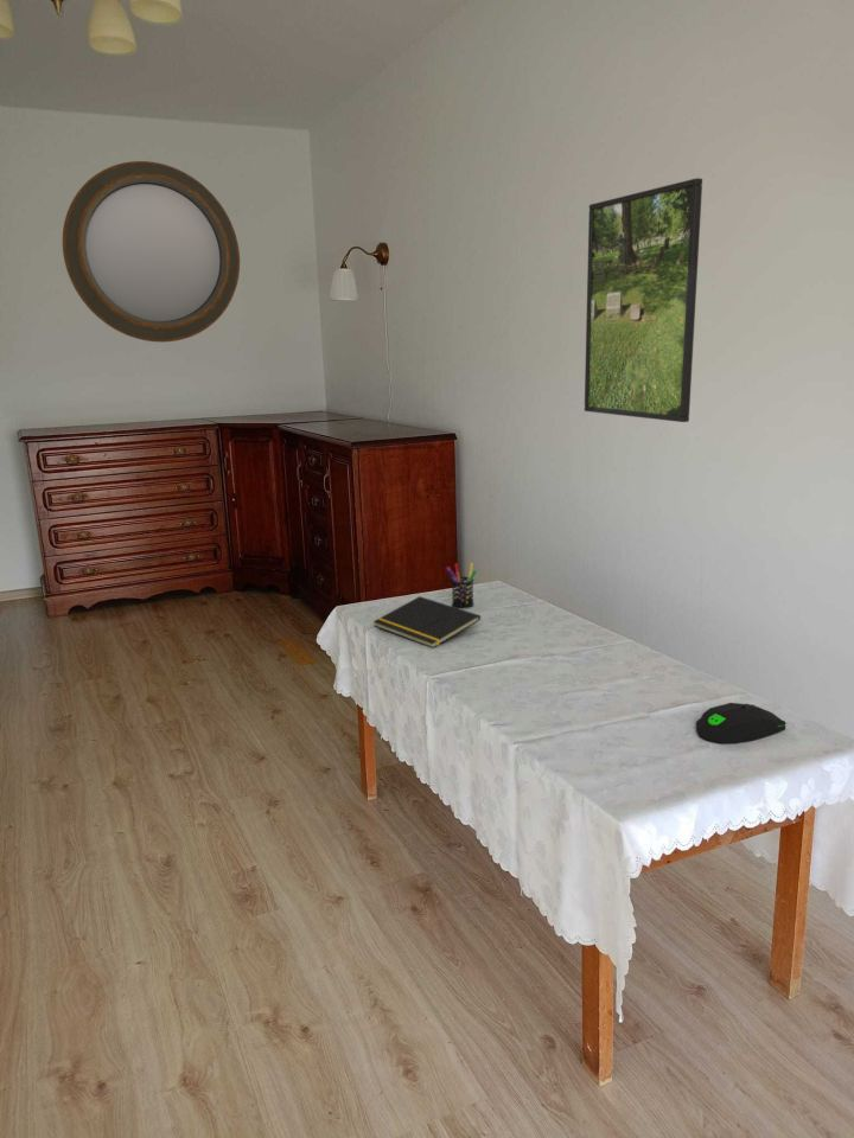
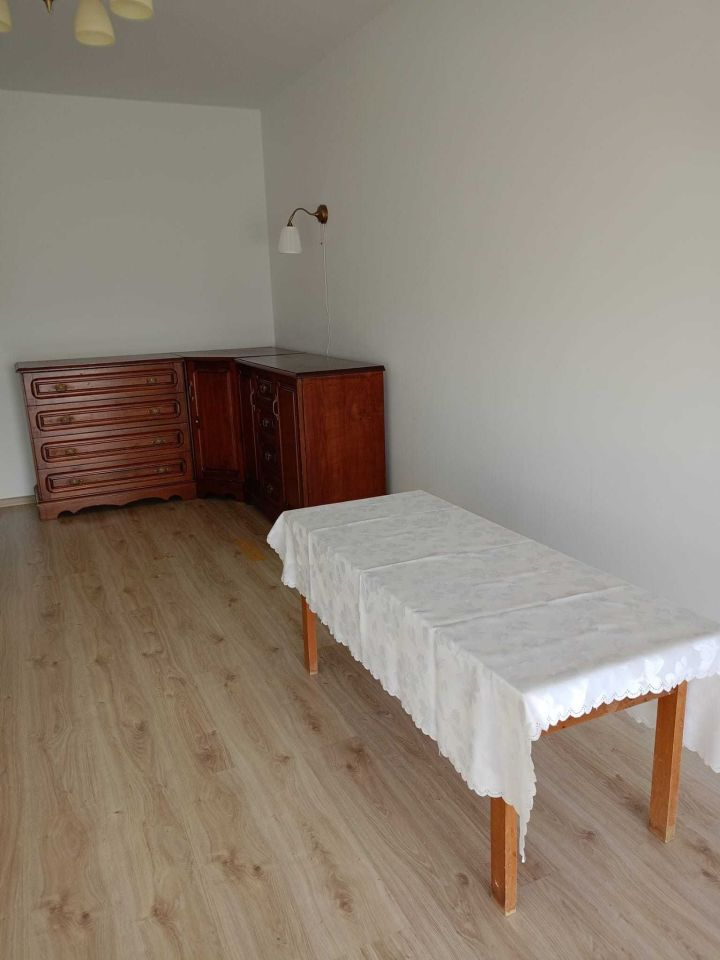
- pen holder (464, 583)
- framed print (636, 307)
- home mirror (155, 254)
- computer mouse (735, 716)
- notepad (426, 620)
